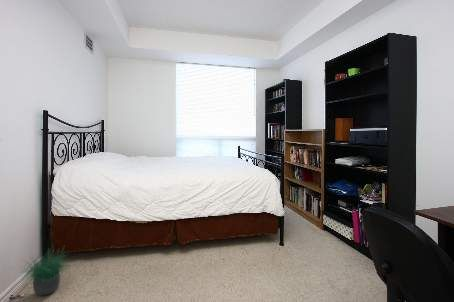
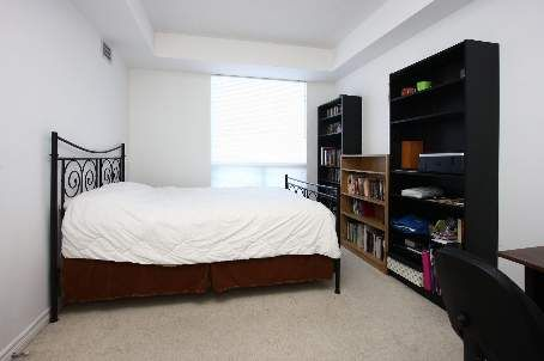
- potted plant (47, 267)
